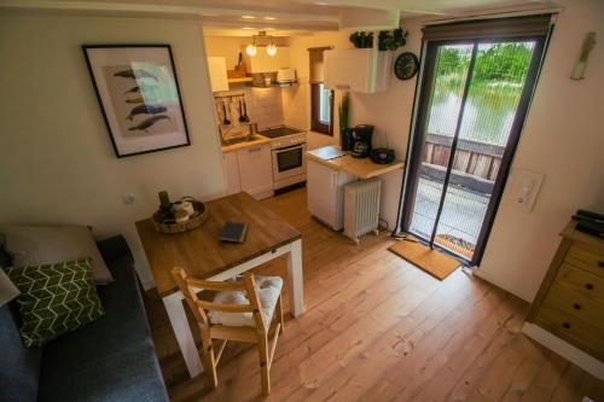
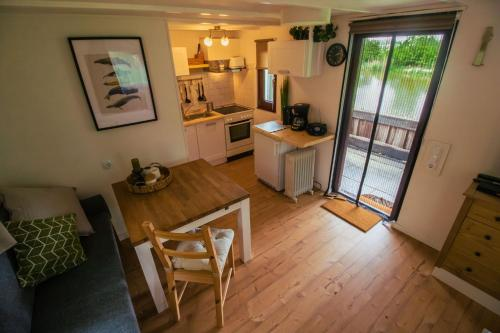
- notepad (234, 231)
